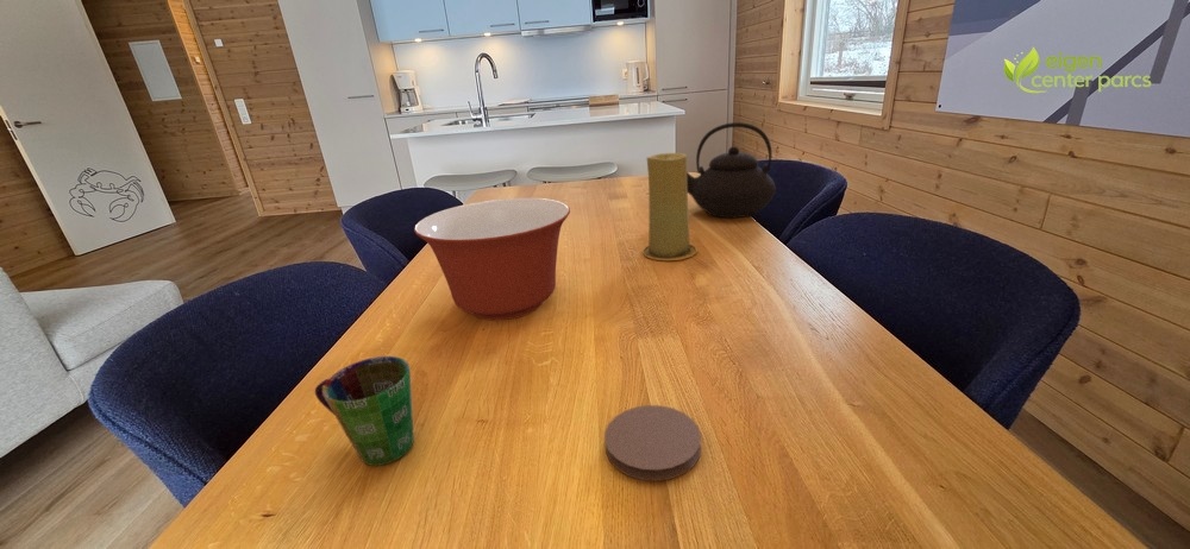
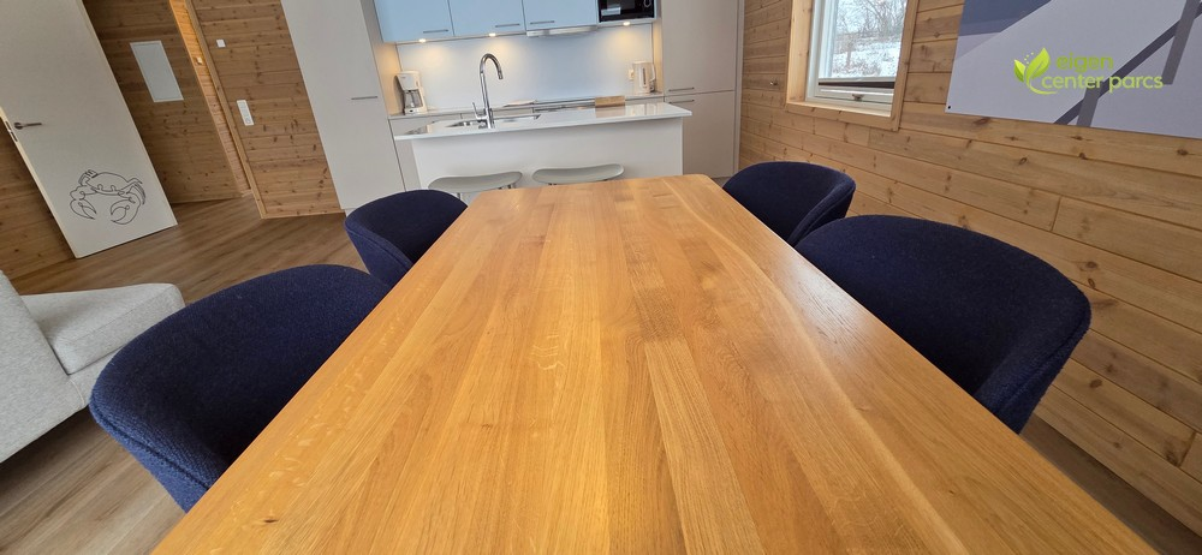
- coaster (652, 440)
- teapot (724, 168)
- cup (367, 412)
- mixing bowl (500, 261)
- candle (668, 204)
